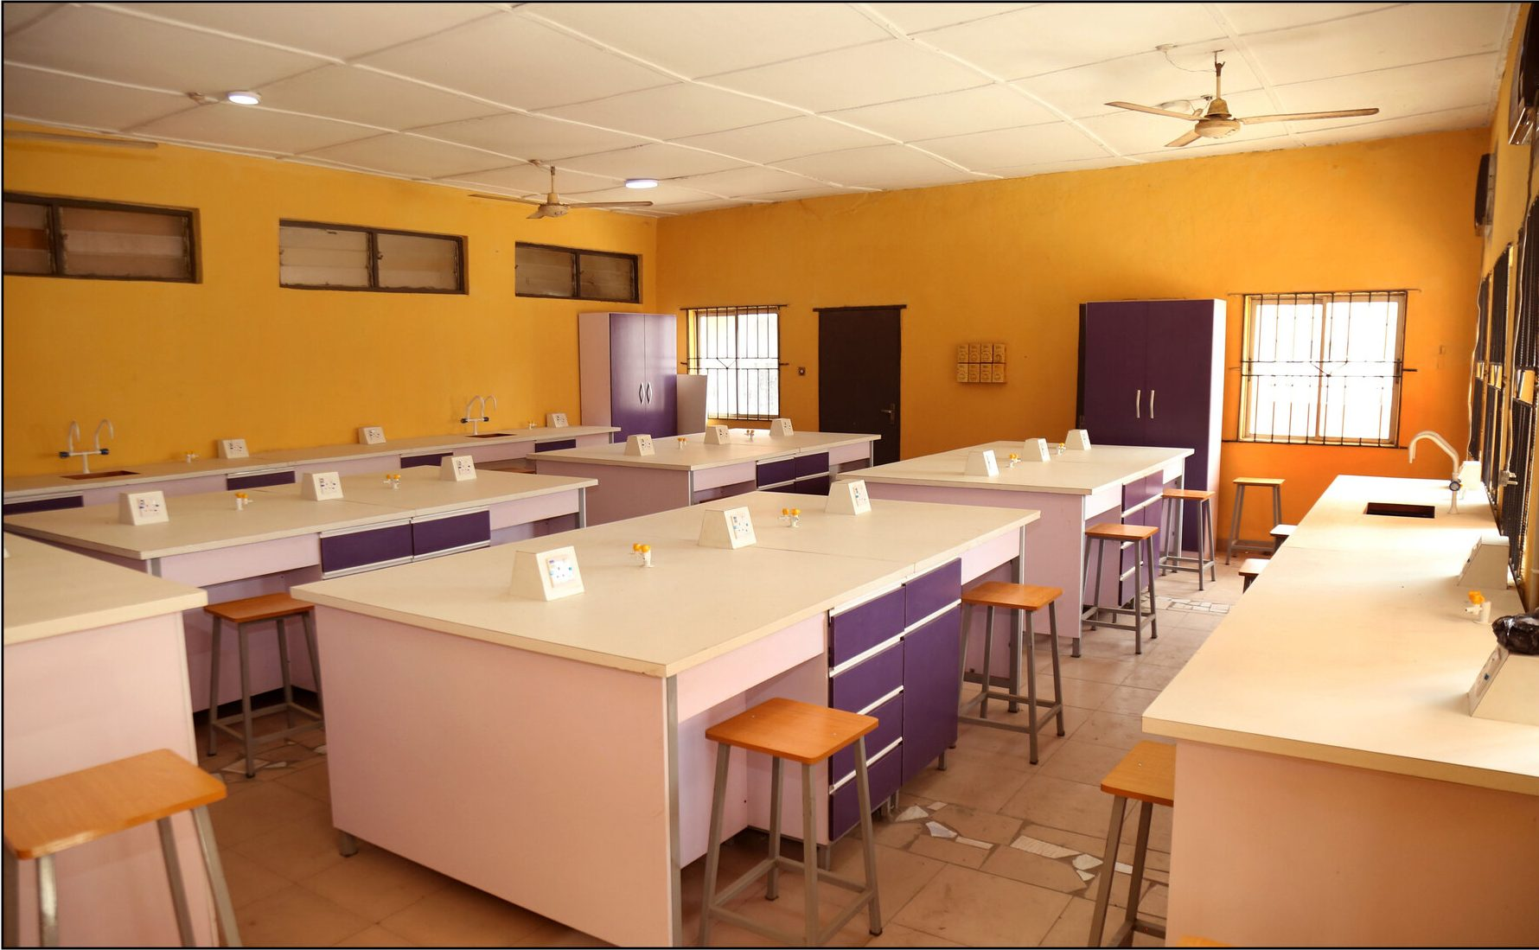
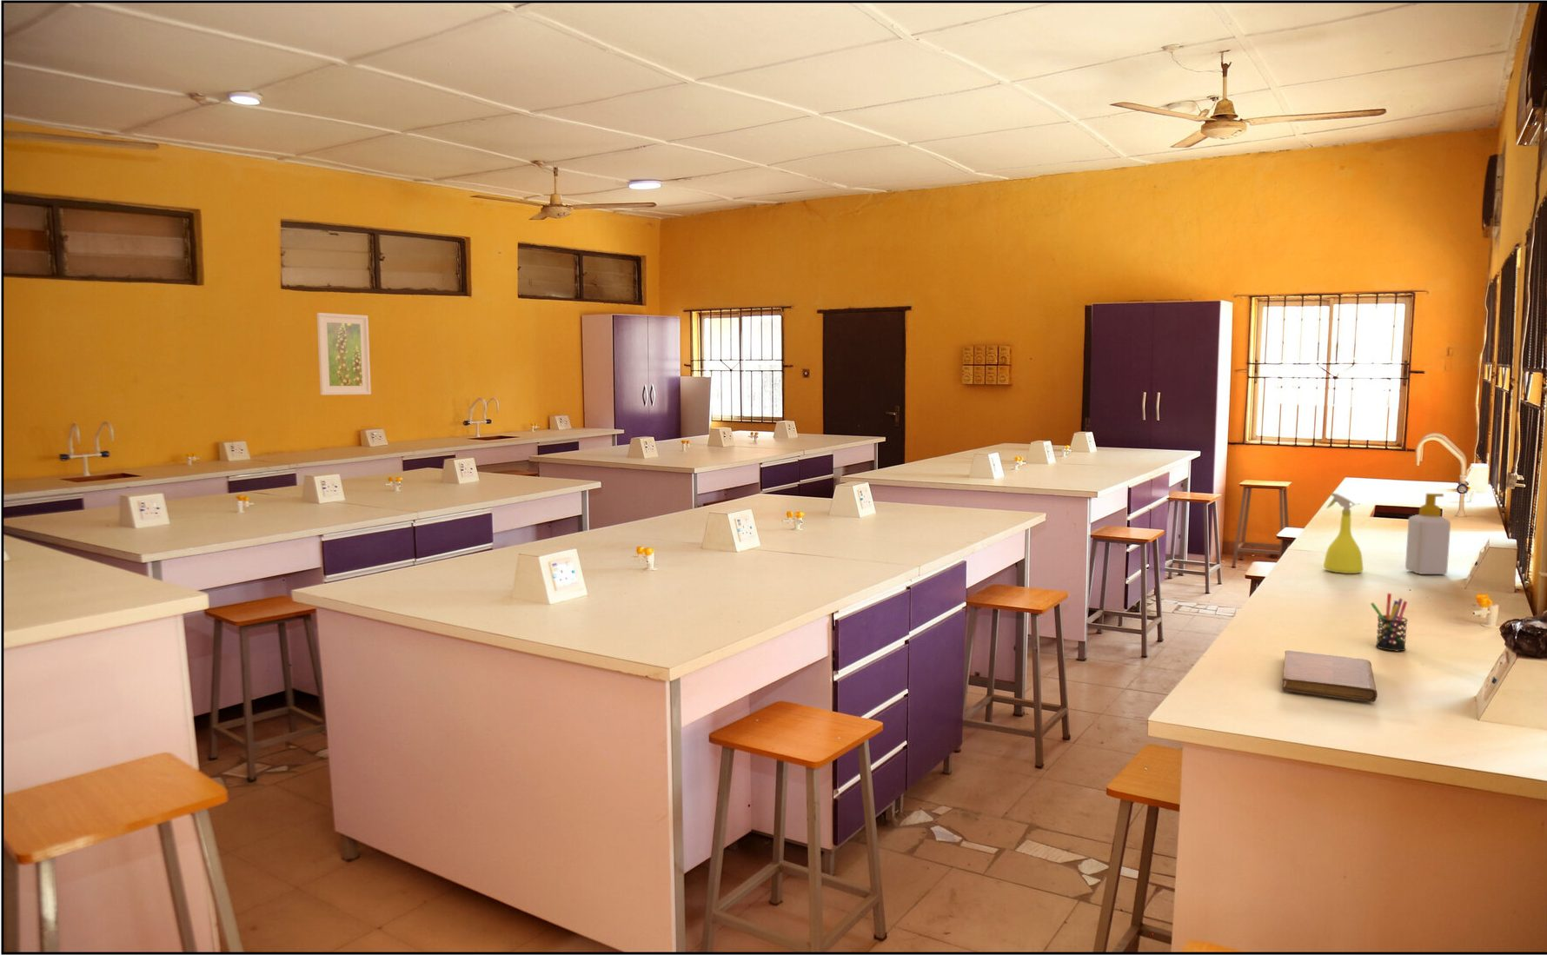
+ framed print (344, 355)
+ pen holder (1388, 621)
+ notebook (1327, 674)
+ spray bottle (1345, 532)
+ soap bottle (1428, 533)
